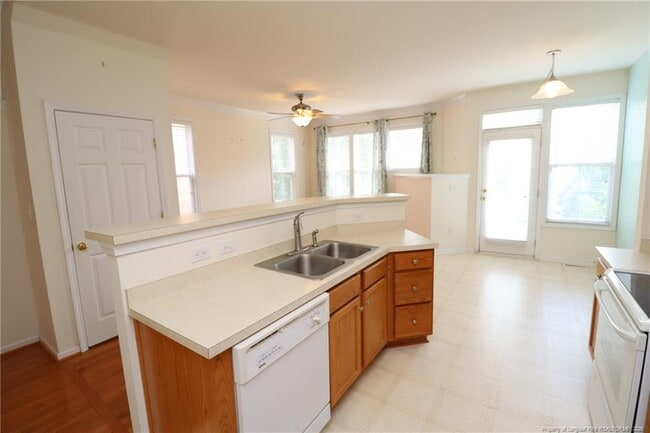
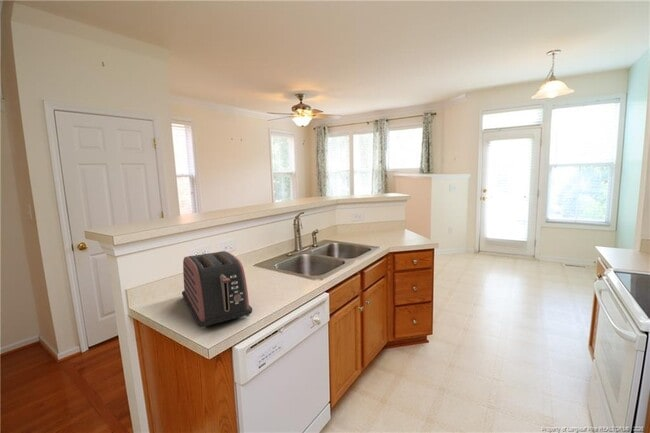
+ toaster (213, 282)
